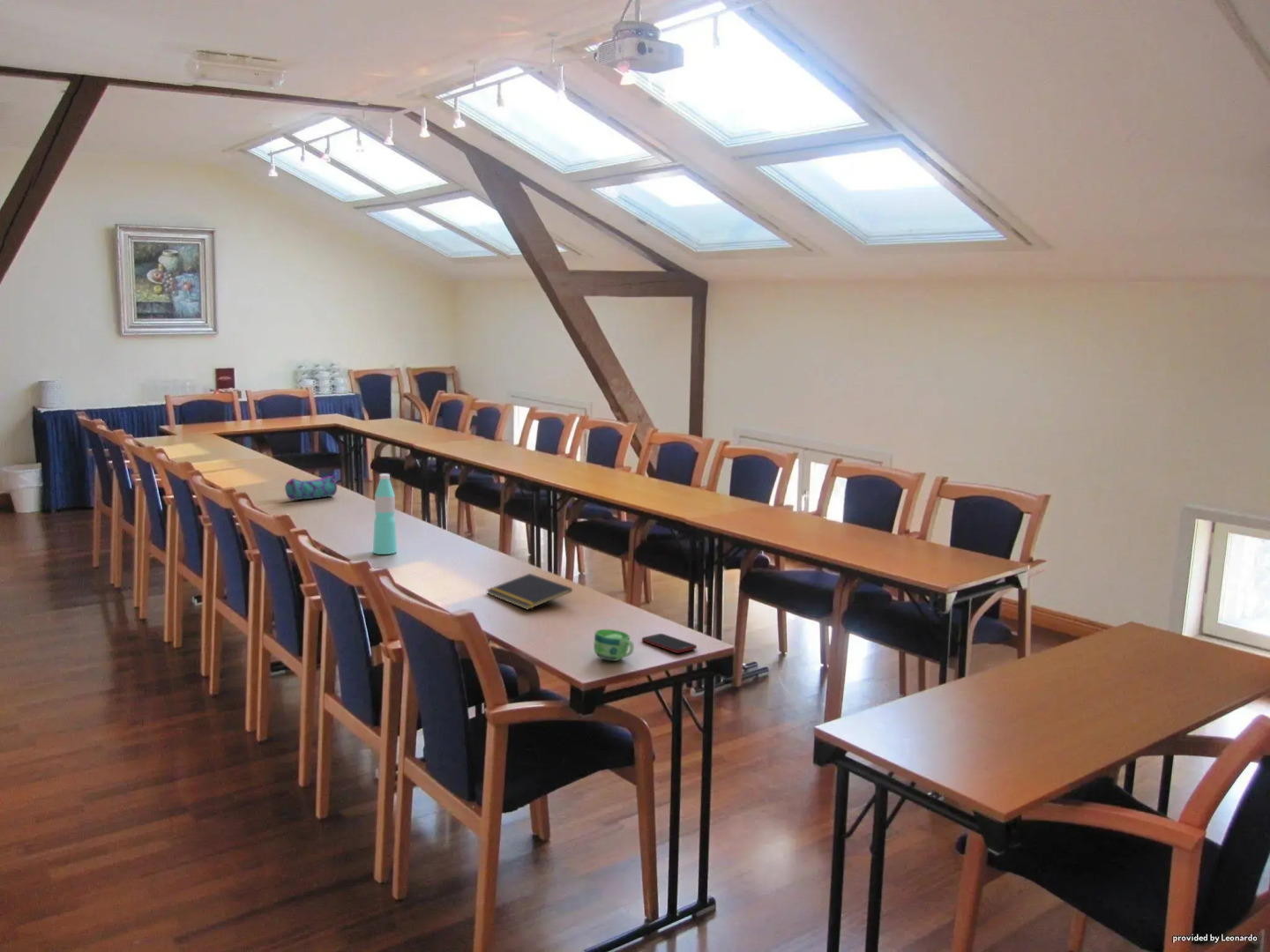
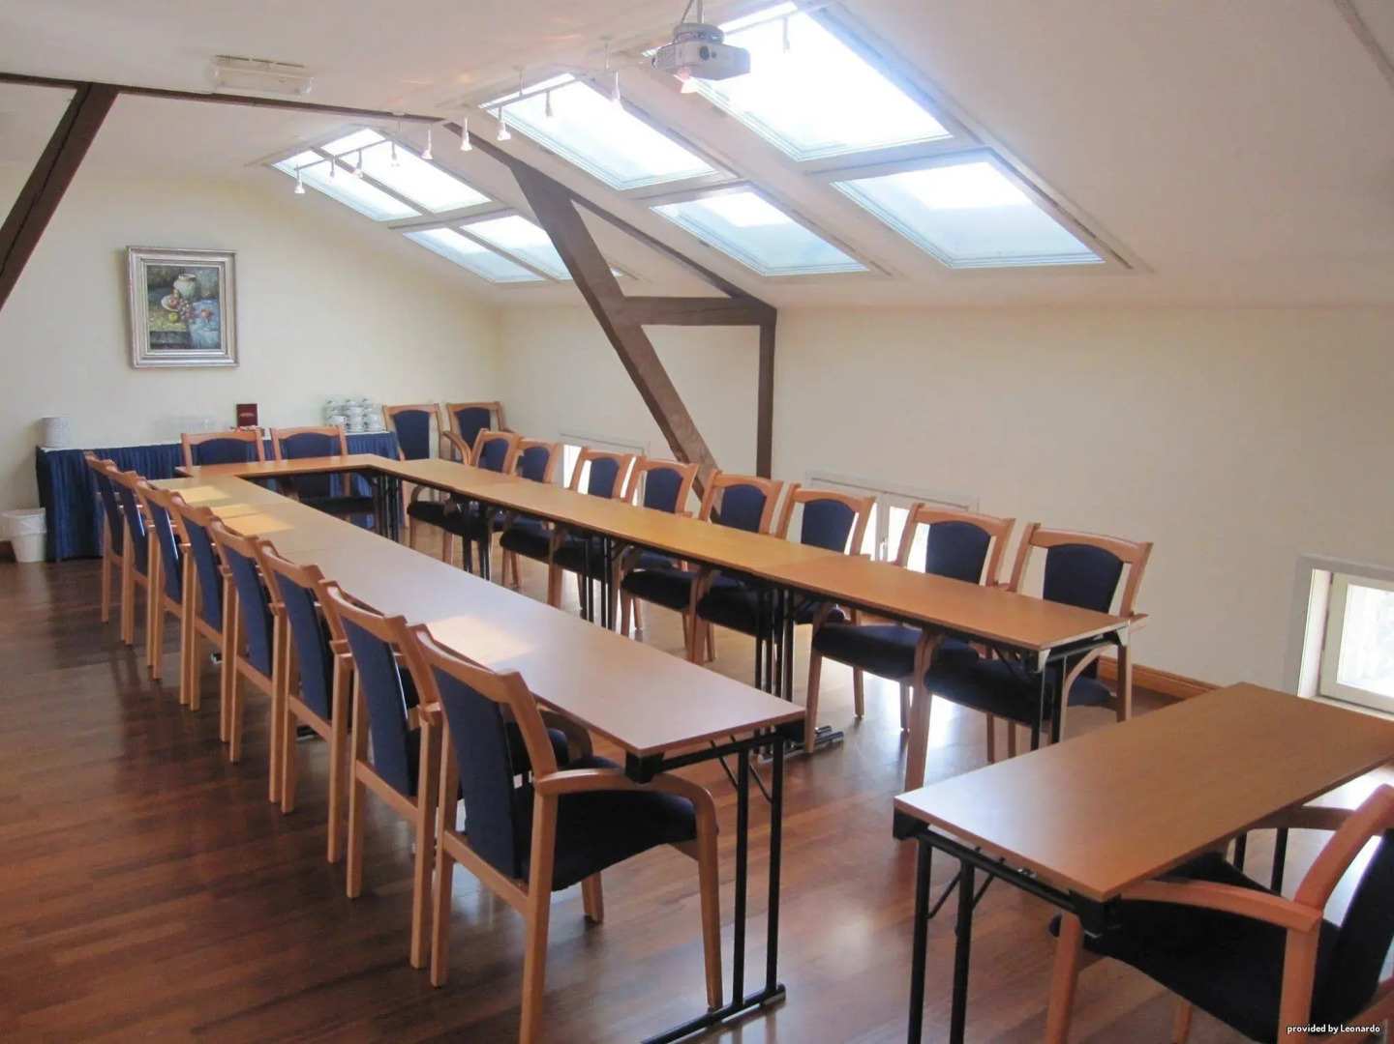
- notepad (528, 591)
- cell phone (669, 643)
- water bottle (385, 513)
- cup (616, 646)
- pencil case (311, 487)
